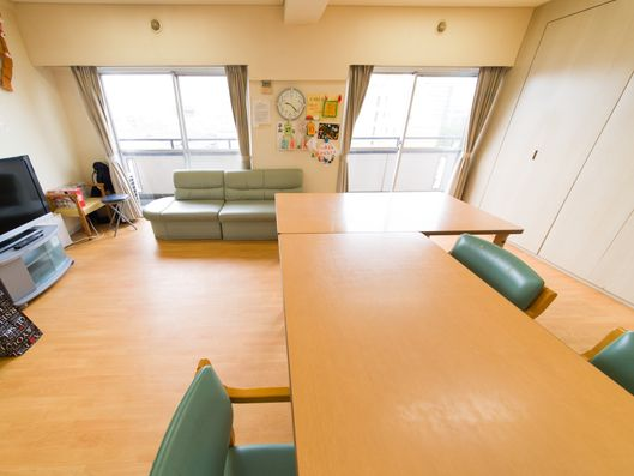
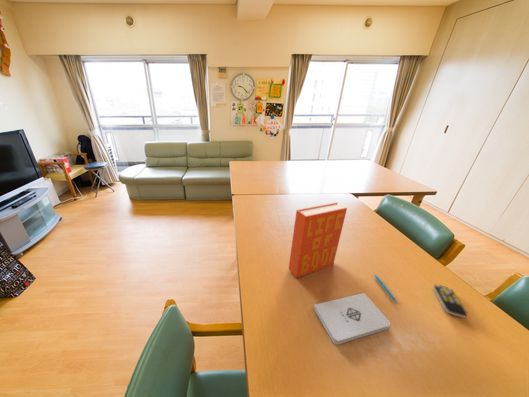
+ pen (385, 287)
+ book (316, 239)
+ notepad (351, 316)
+ remote control (449, 299)
